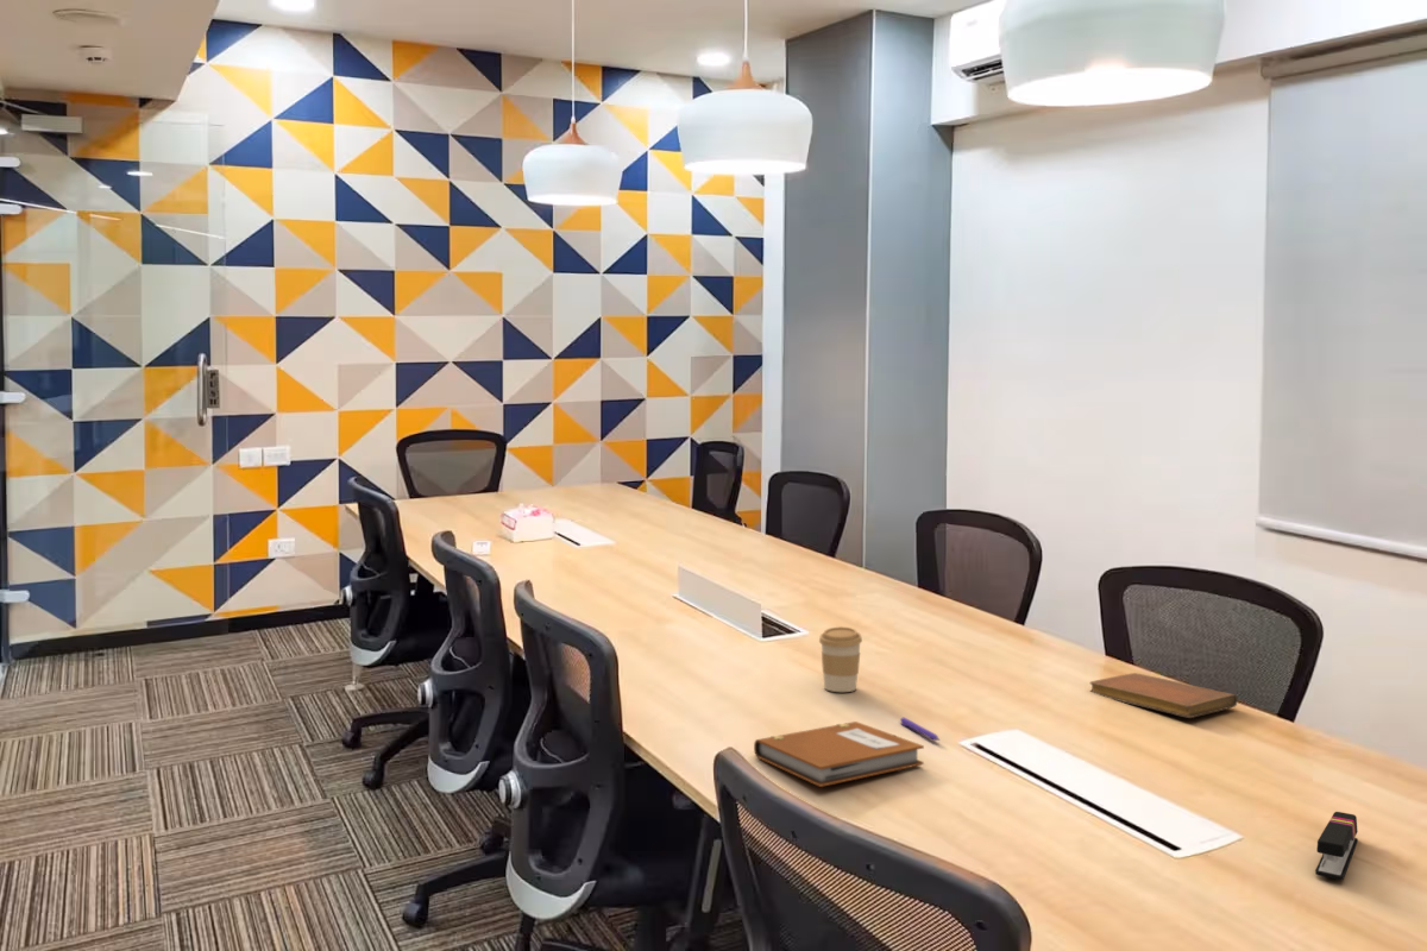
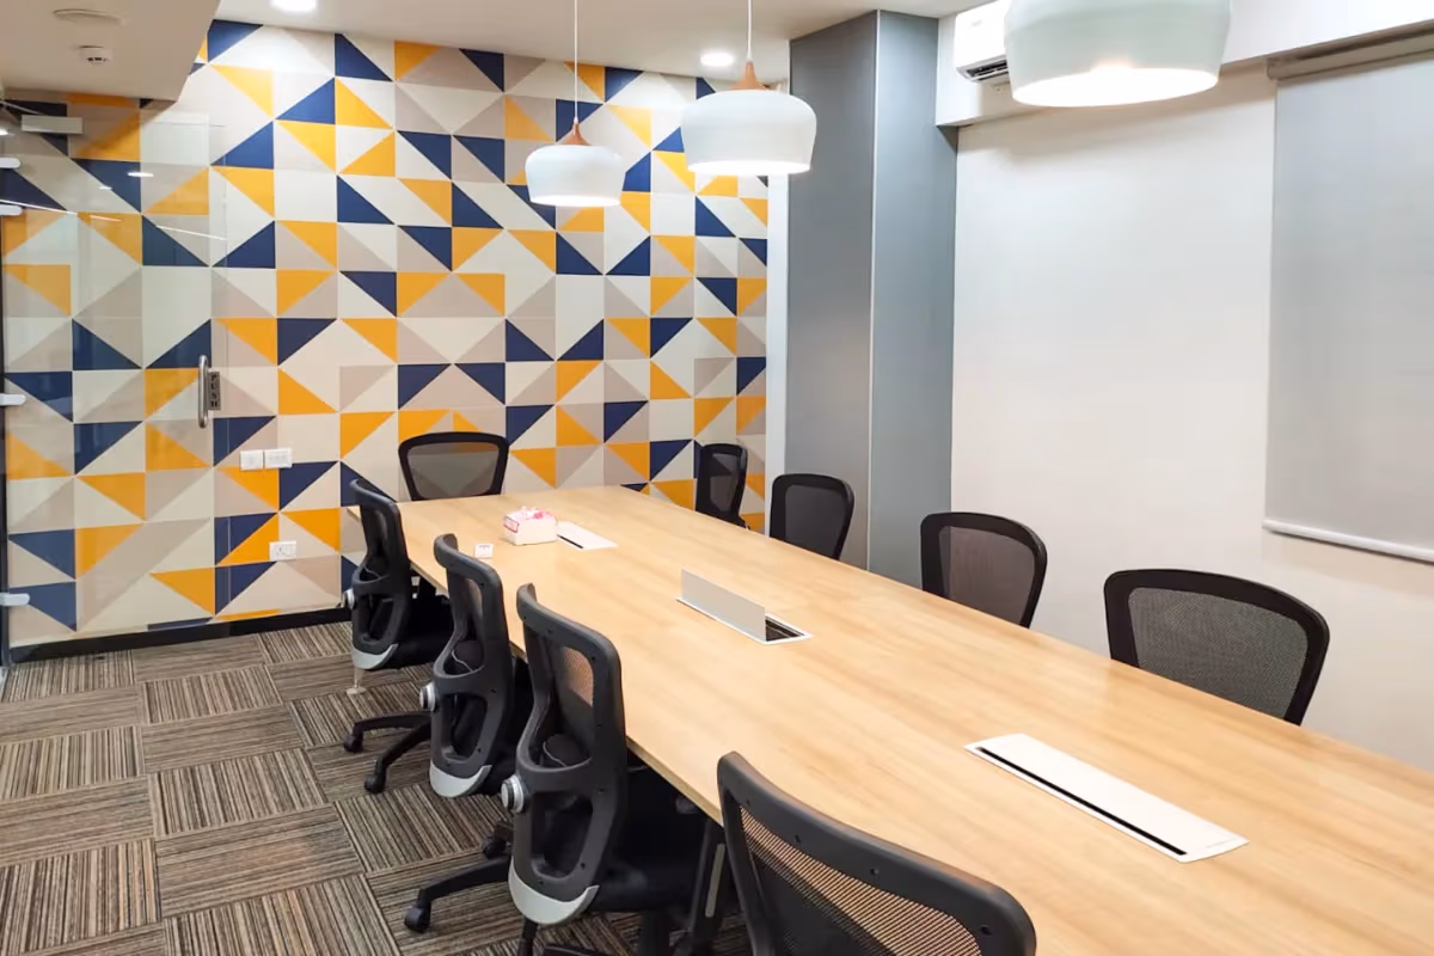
- coffee cup (840, 659)
- notebook (840, 750)
- stapler (1338, 840)
- pen (919, 729)
- notebook (1161, 693)
